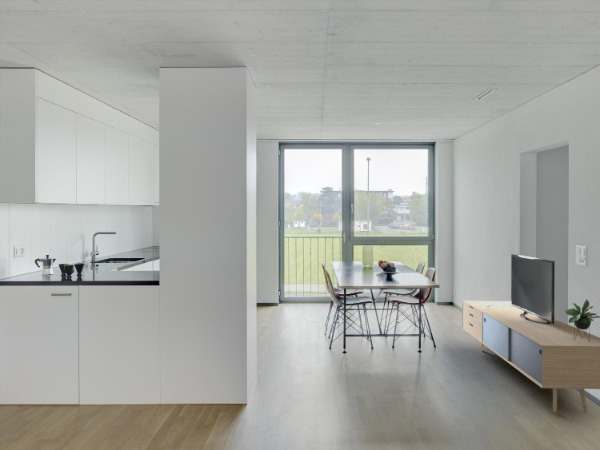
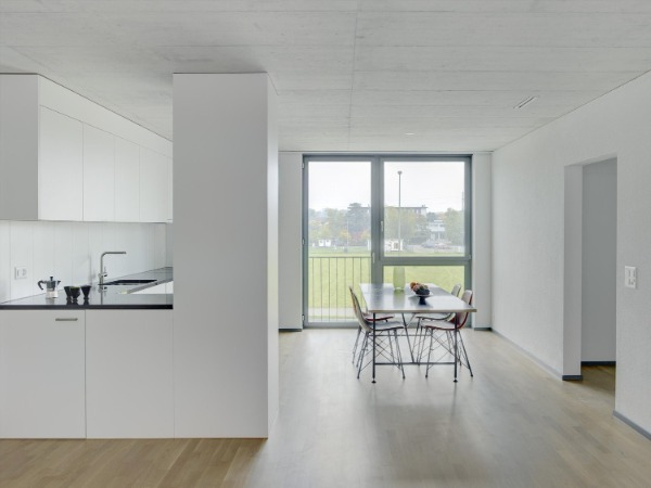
- media console (525, 316)
